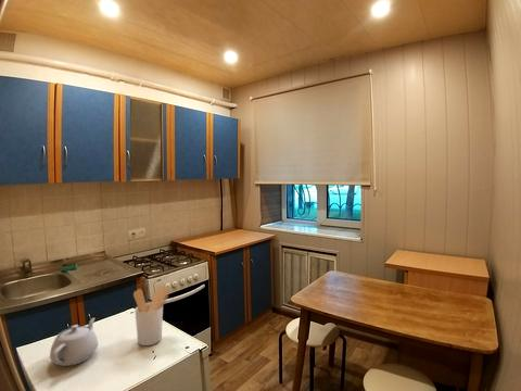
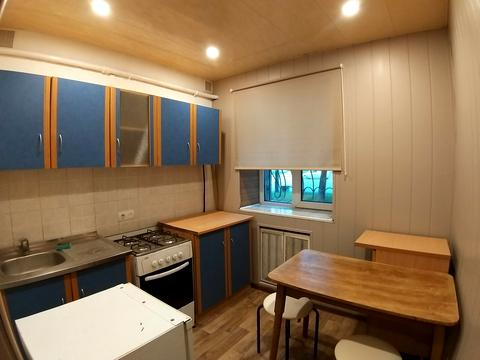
- utensil holder (153, 312)
- teapot (76, 340)
